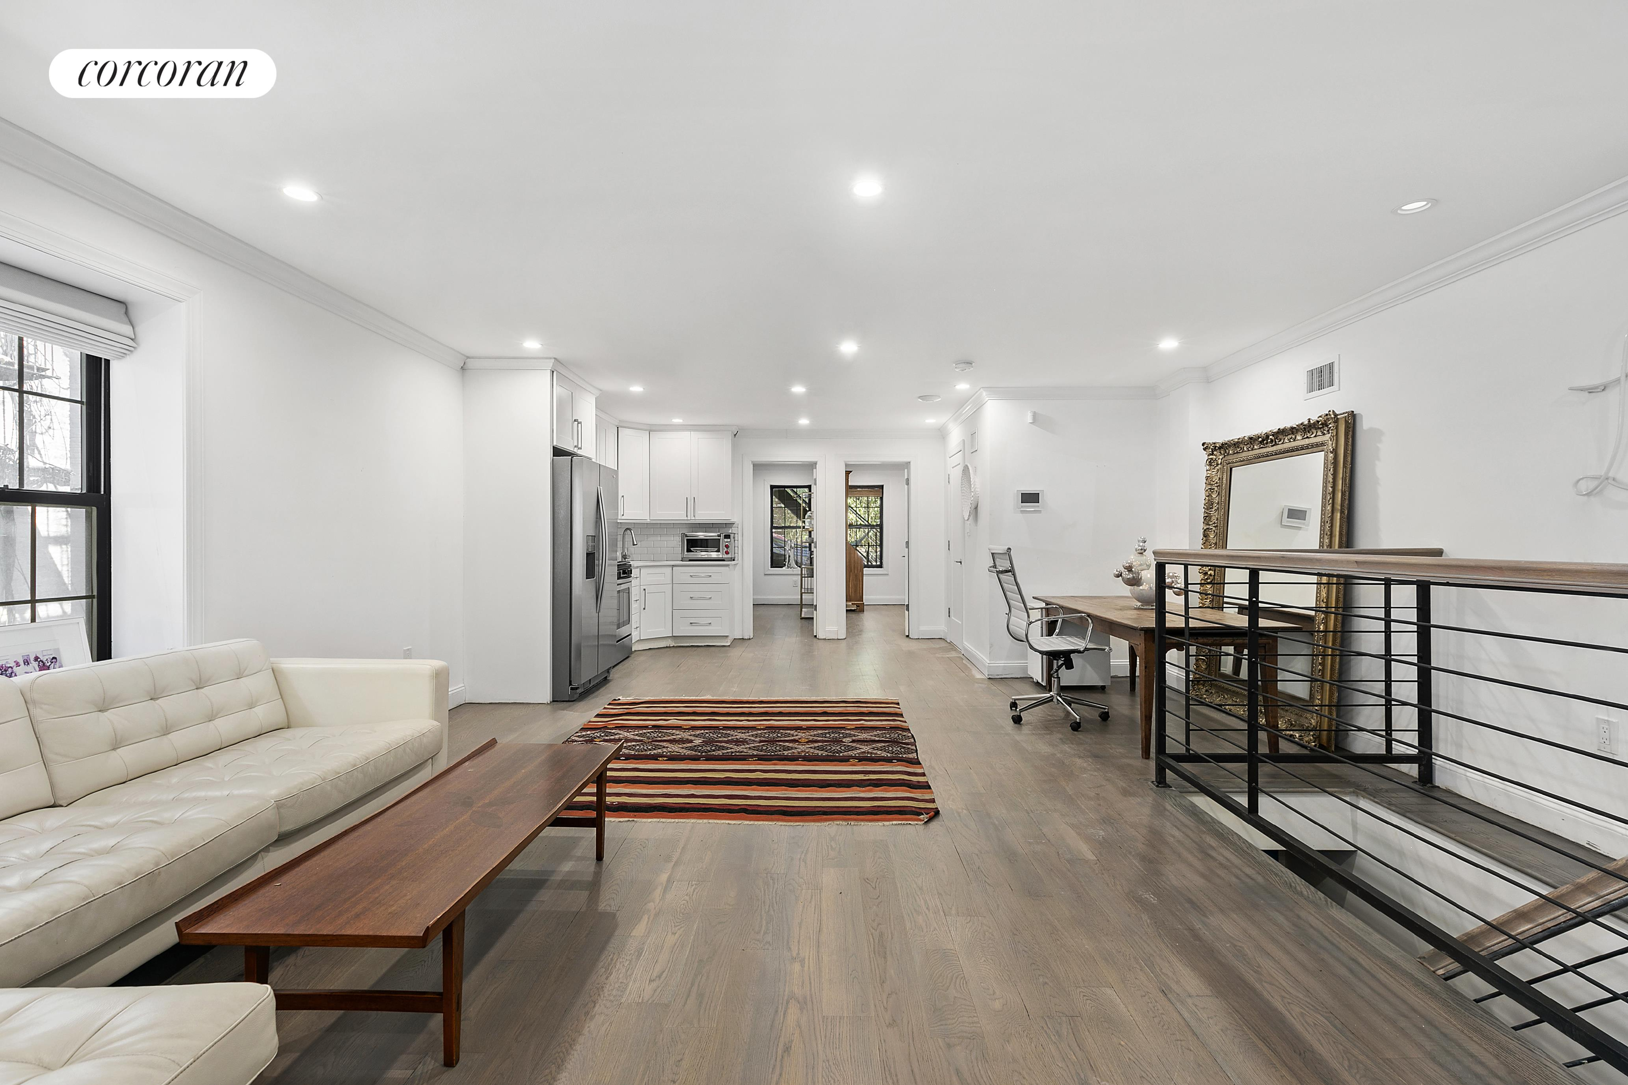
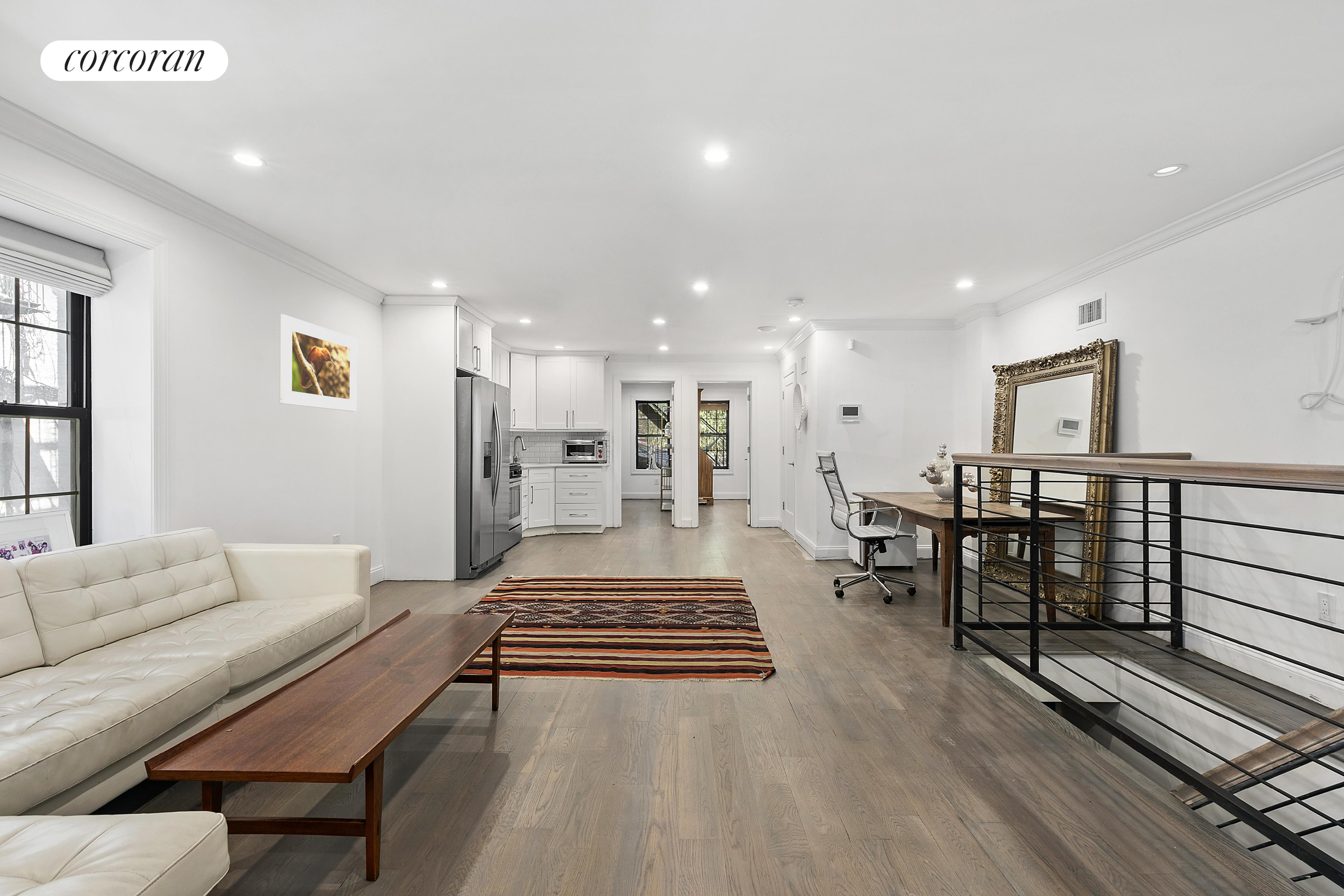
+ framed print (322, 368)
